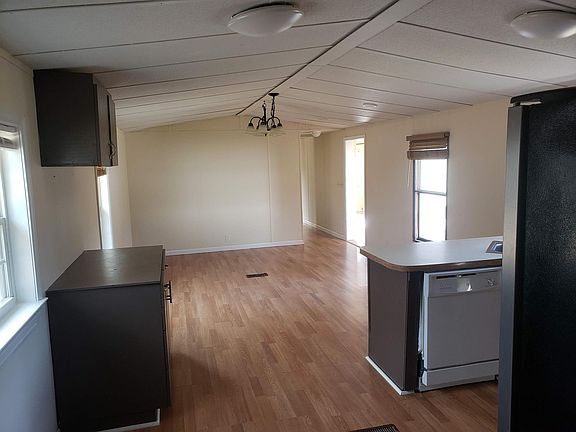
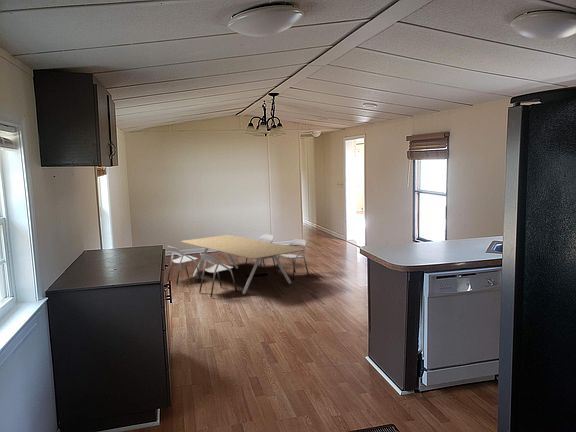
+ dining set (245, 263)
